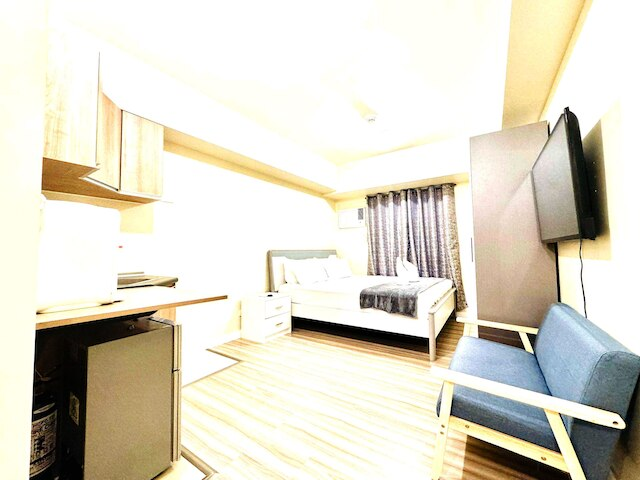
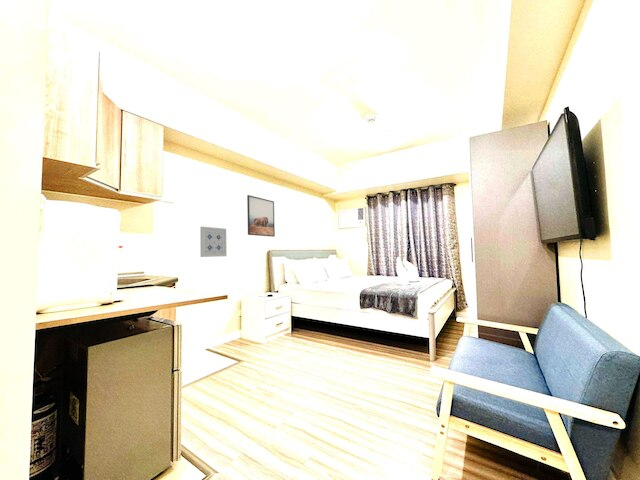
+ wall art (214, 242)
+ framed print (261, 217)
